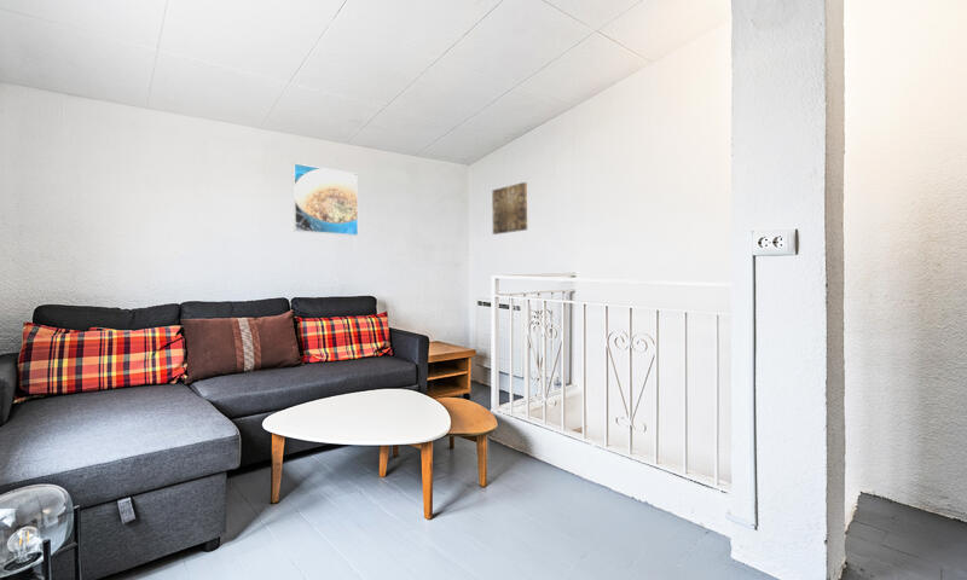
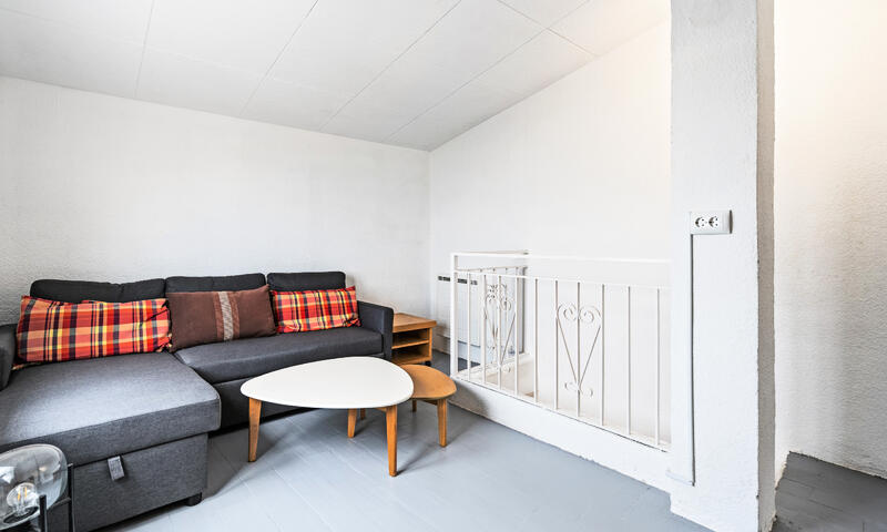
- wall art (509, 209)
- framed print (326, 201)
